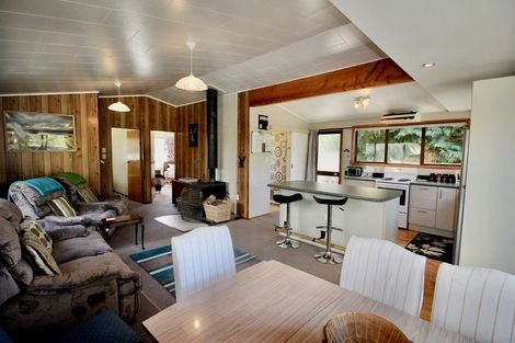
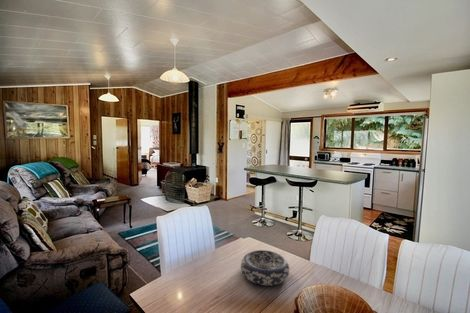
+ decorative bowl (264, 266)
